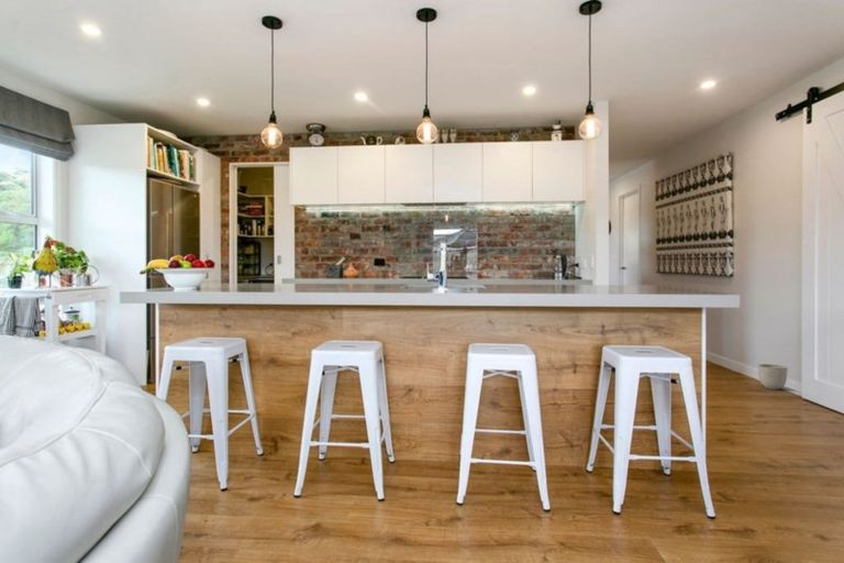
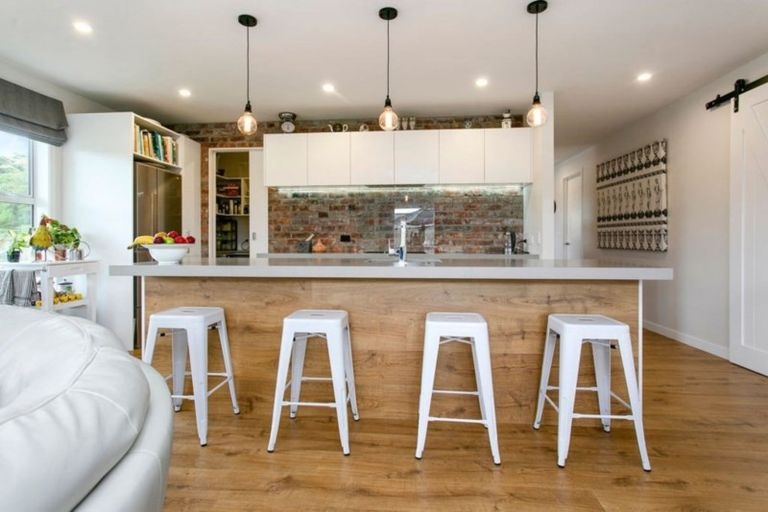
- planter (773, 377)
